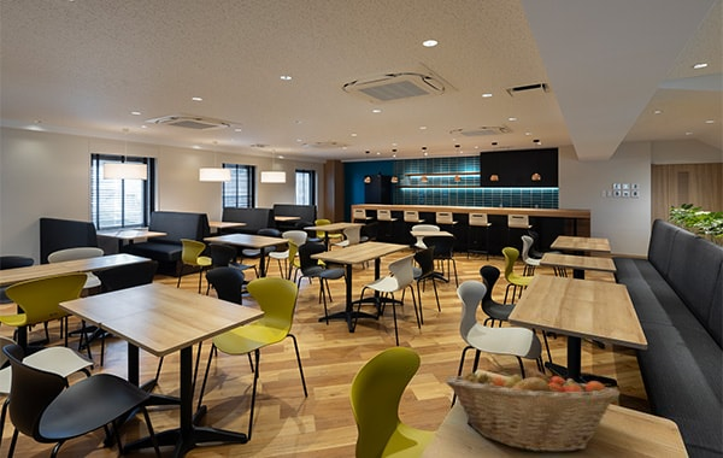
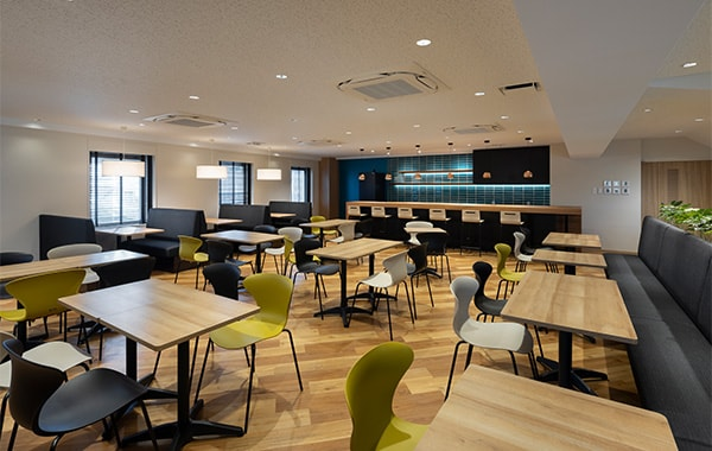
- fruit basket (525, 398)
